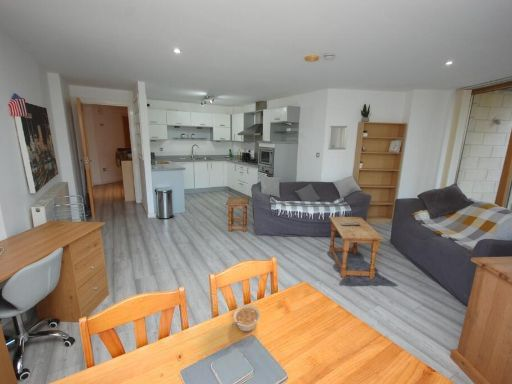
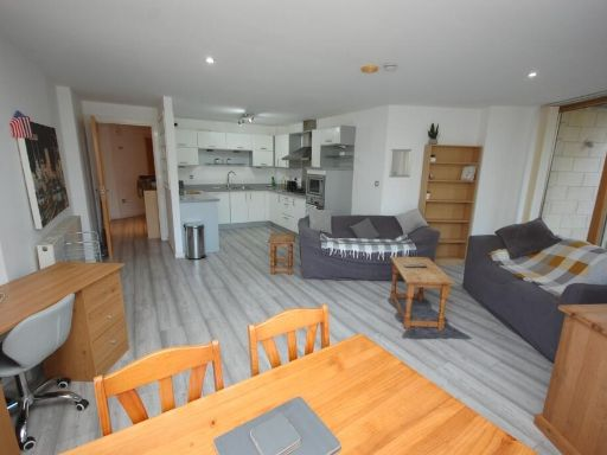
- legume (246, 319)
